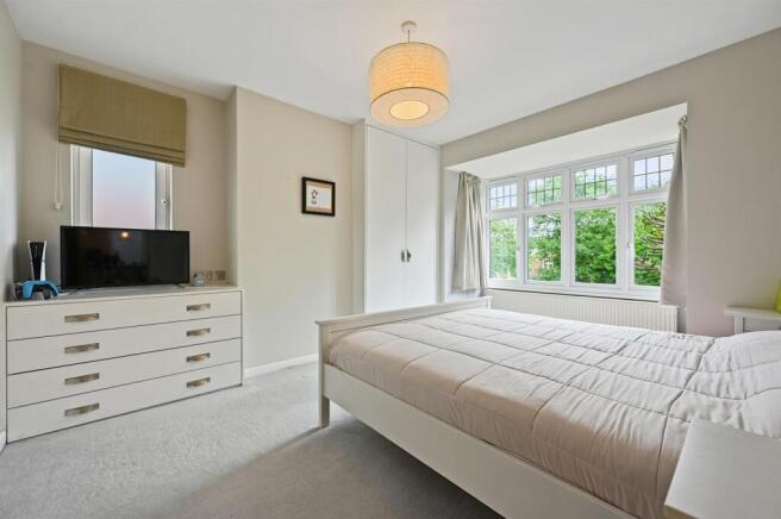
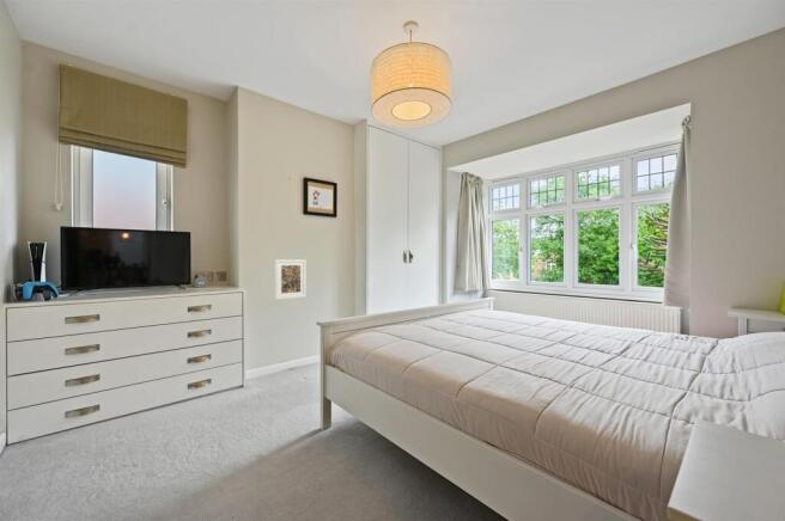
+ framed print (291, 278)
